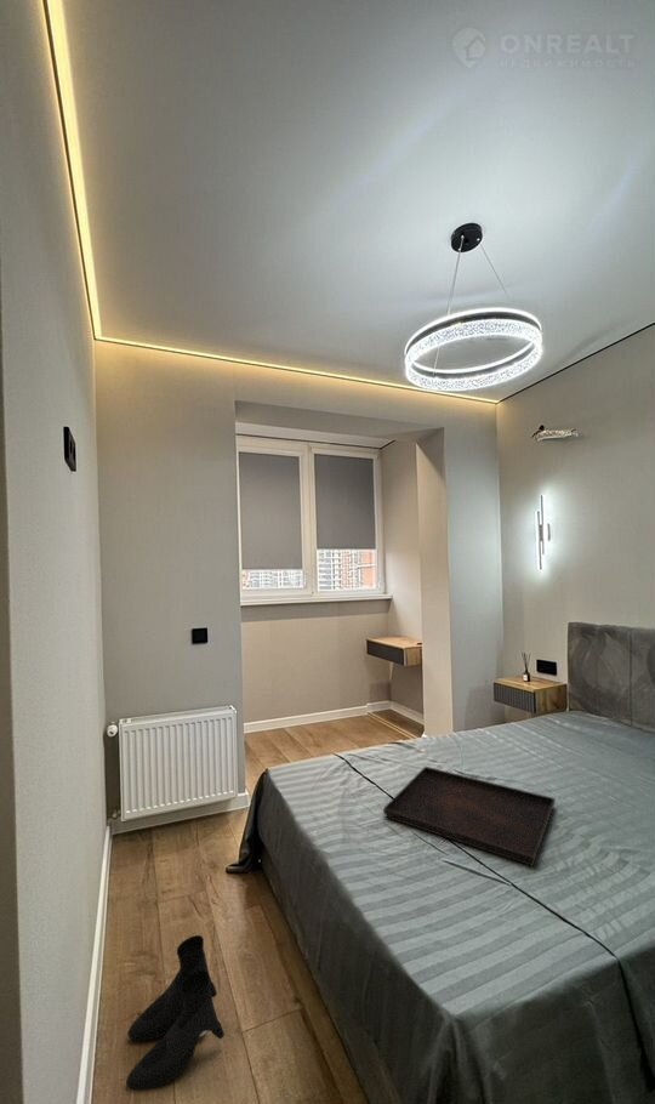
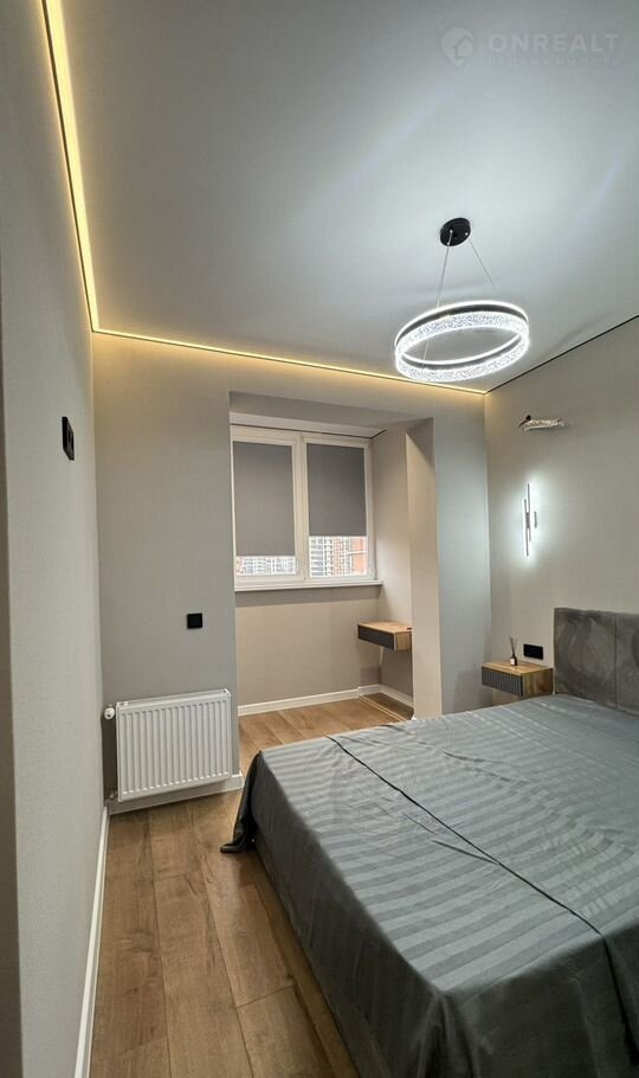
- boots (173, 1002)
- serving tray (469, 808)
